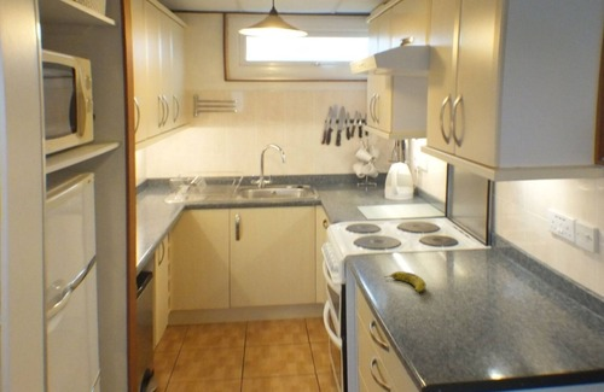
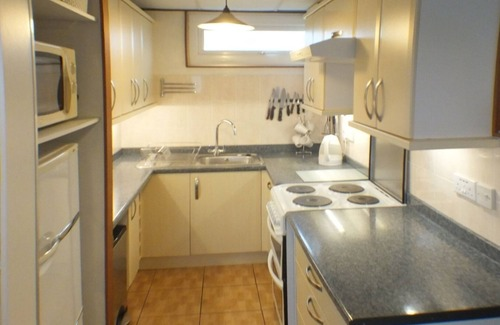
- fruit (407, 281)
